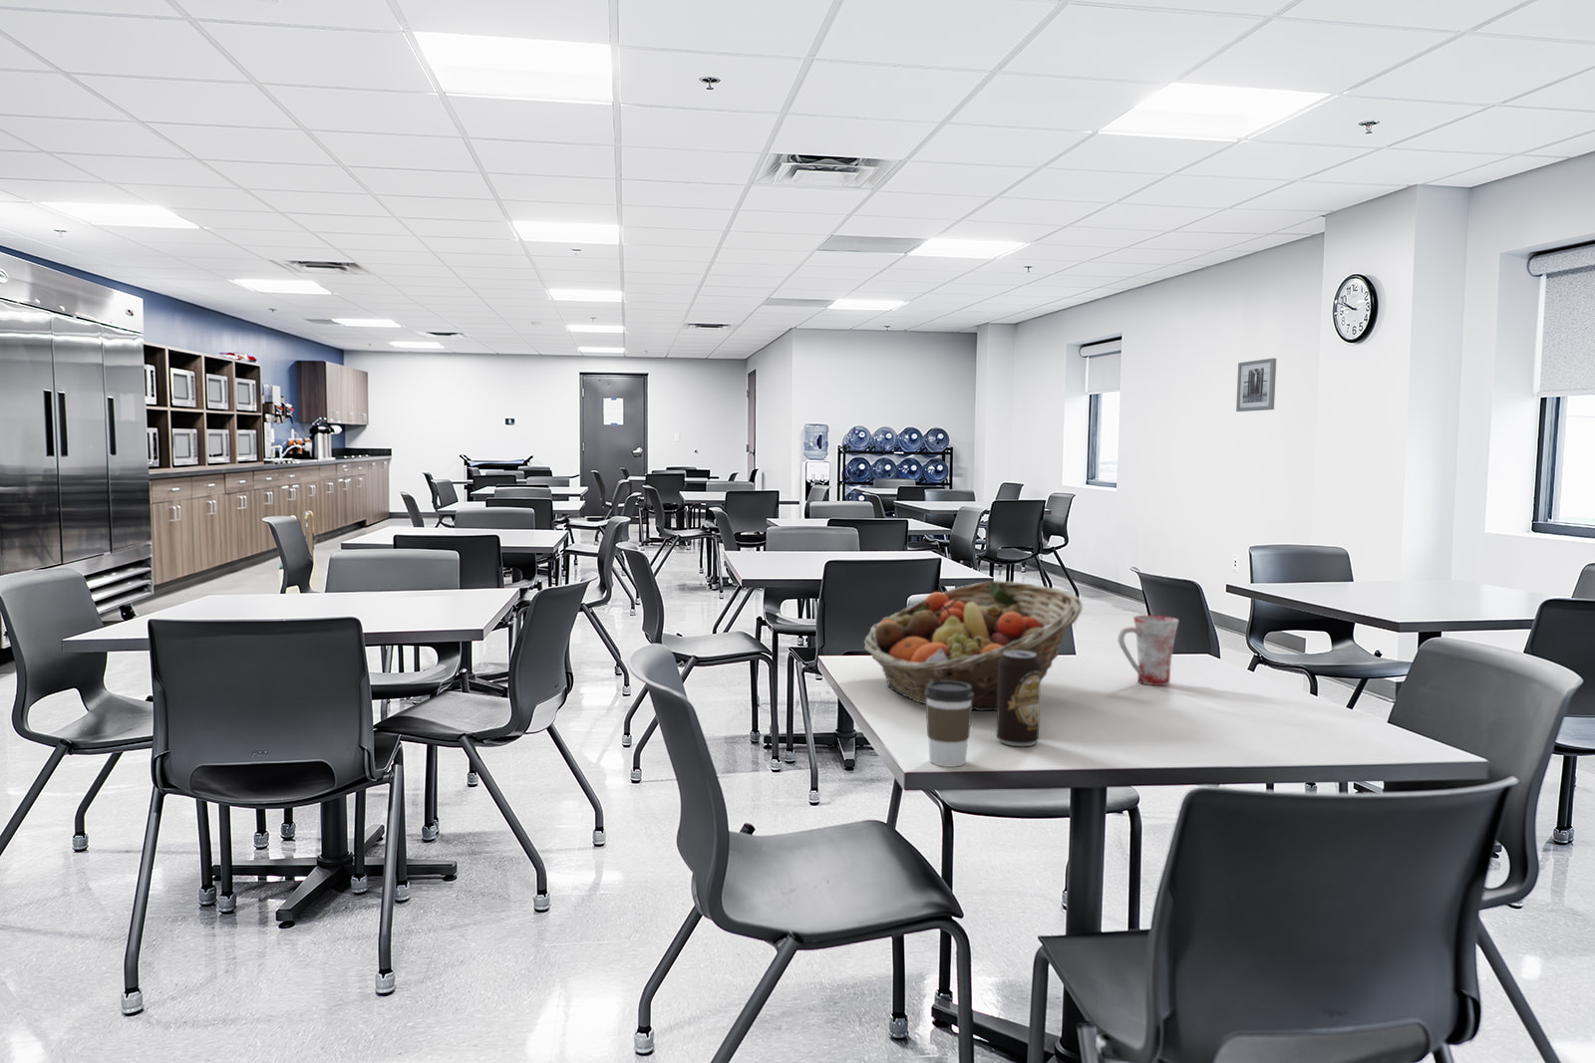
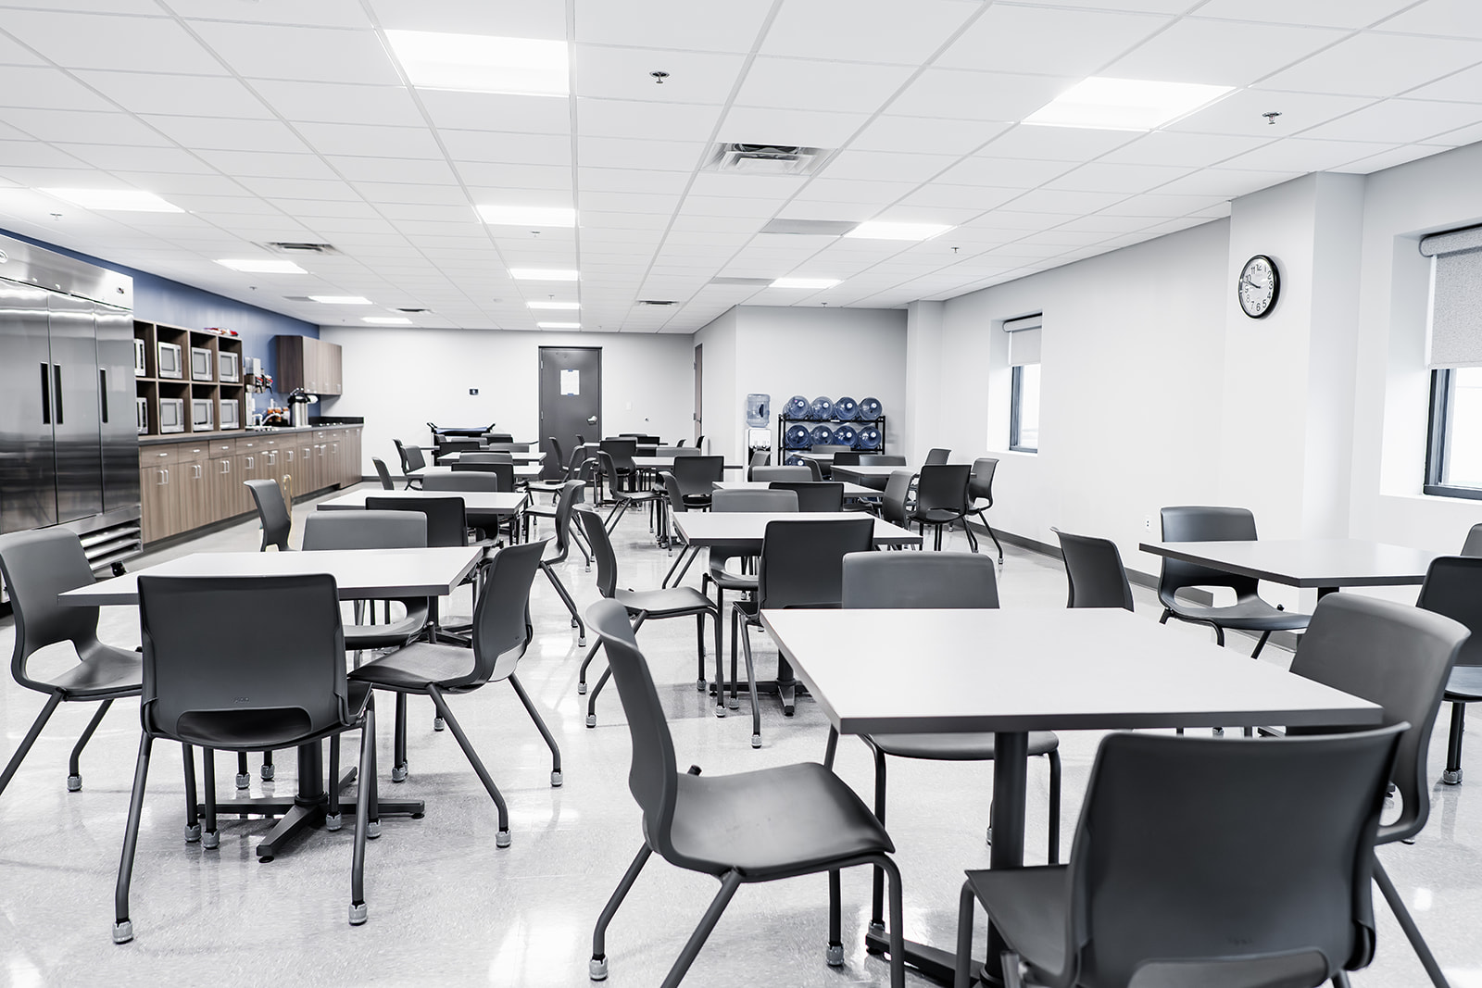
- coffee cup (948, 724)
- fruit basket (968, 639)
- beverage can (1018, 698)
- wall art (1256, 386)
- mug (1145, 650)
